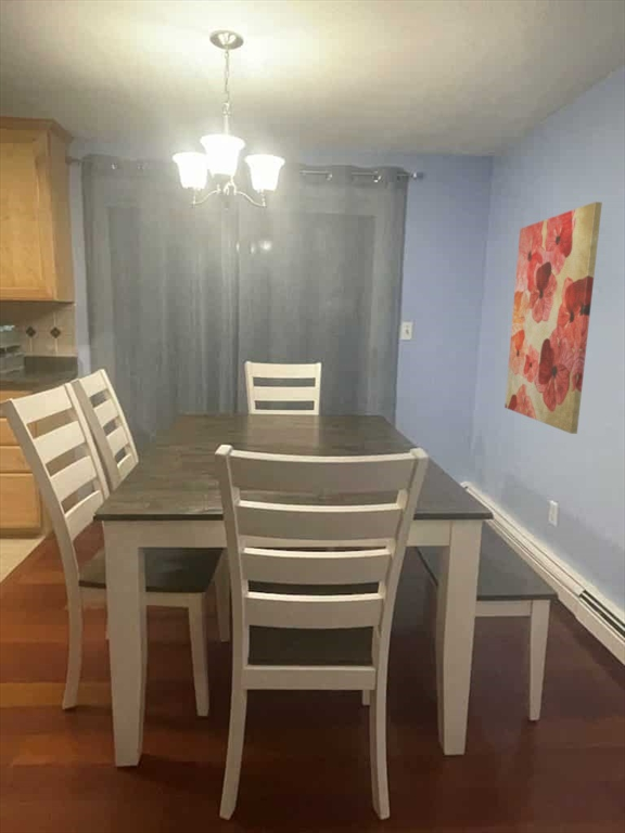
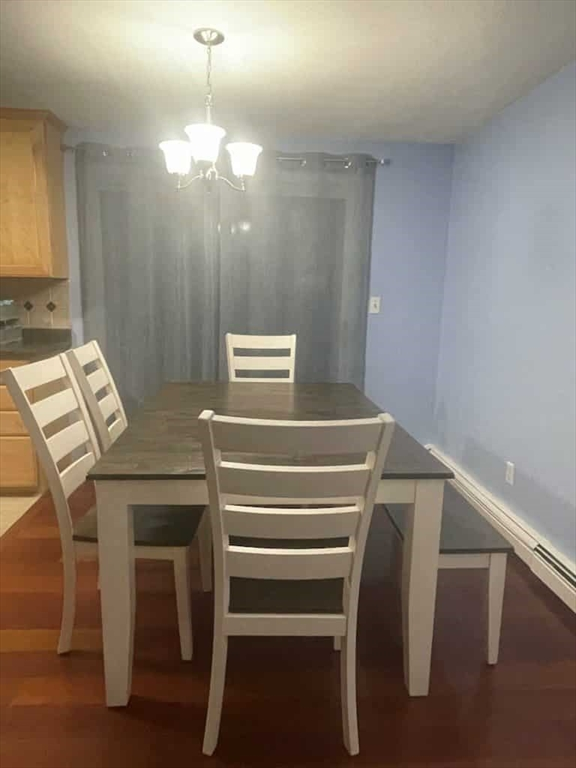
- wall art (546, 321)
